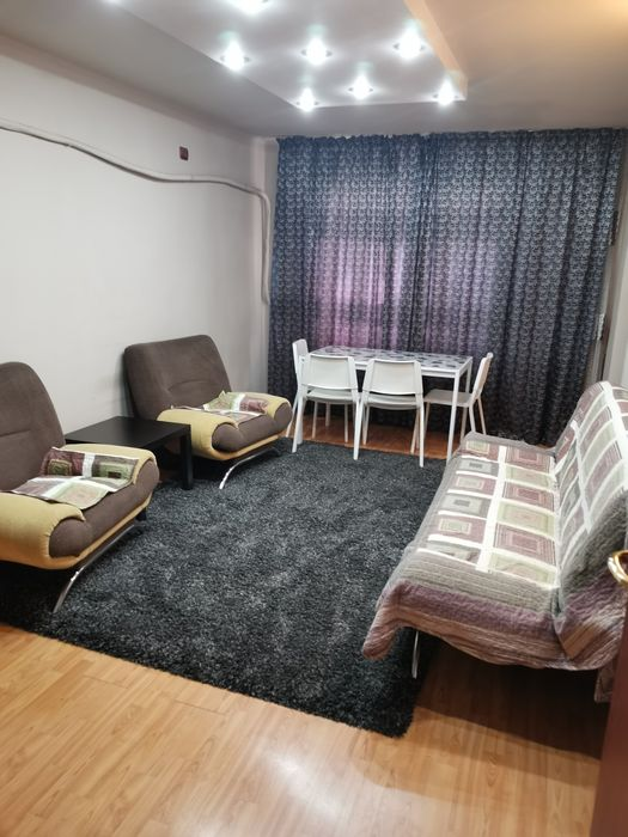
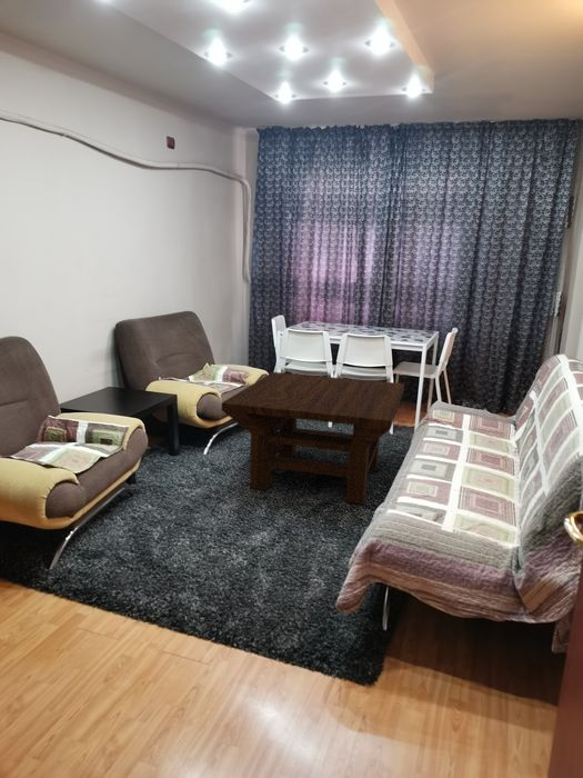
+ coffee table (320, 433)
